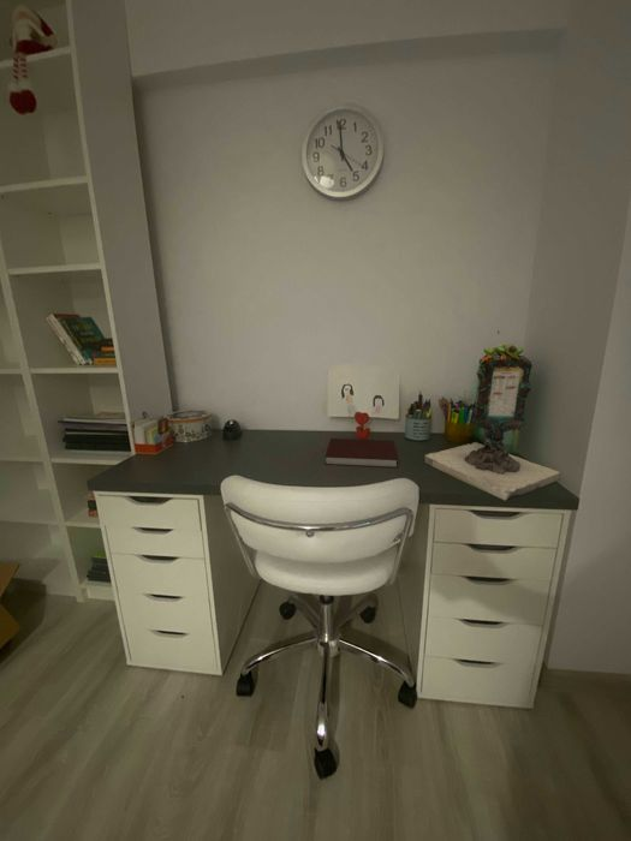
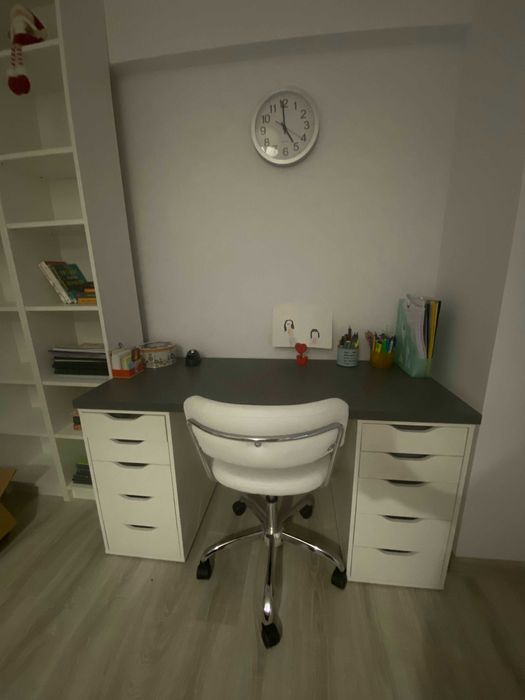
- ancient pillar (496, 404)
- notebook (361, 452)
